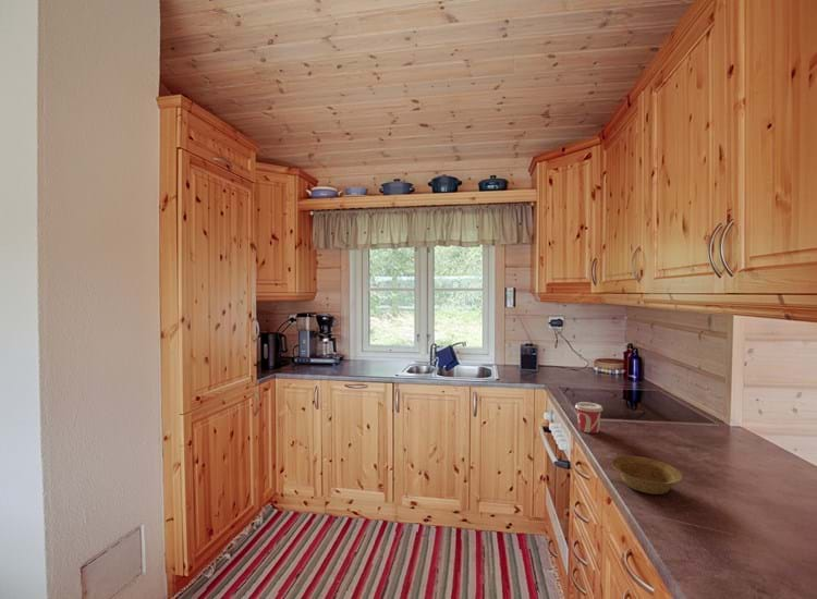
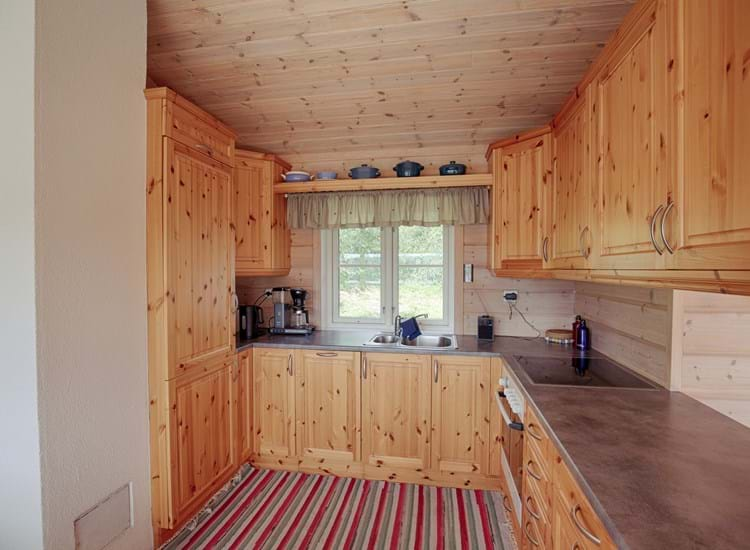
- cup (588, 417)
- bowl (645, 477)
